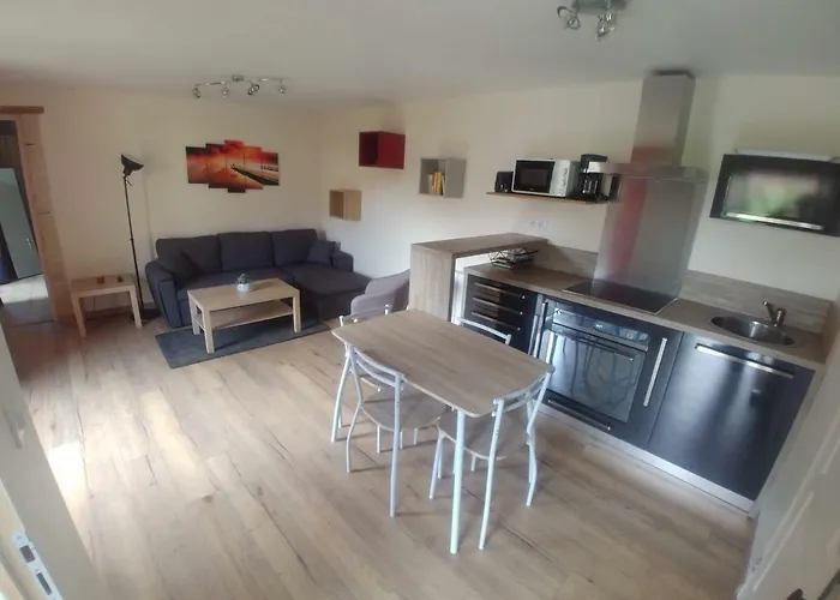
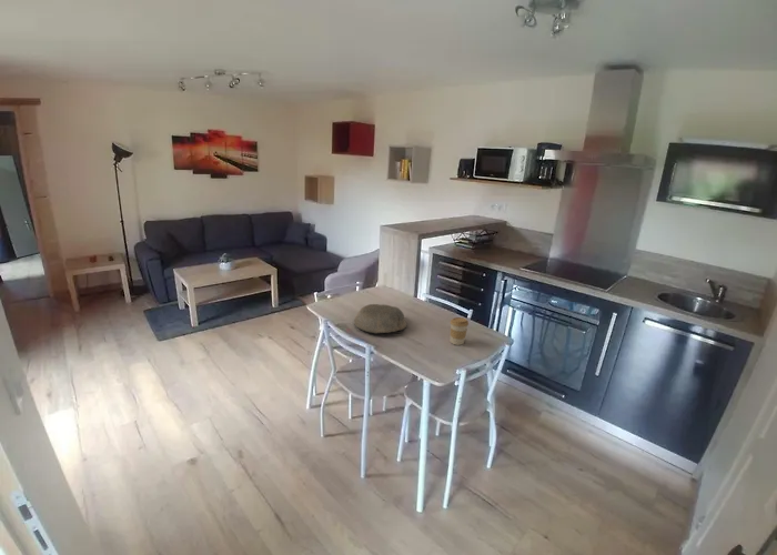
+ coffee cup (457, 330)
+ bowl (381, 315)
